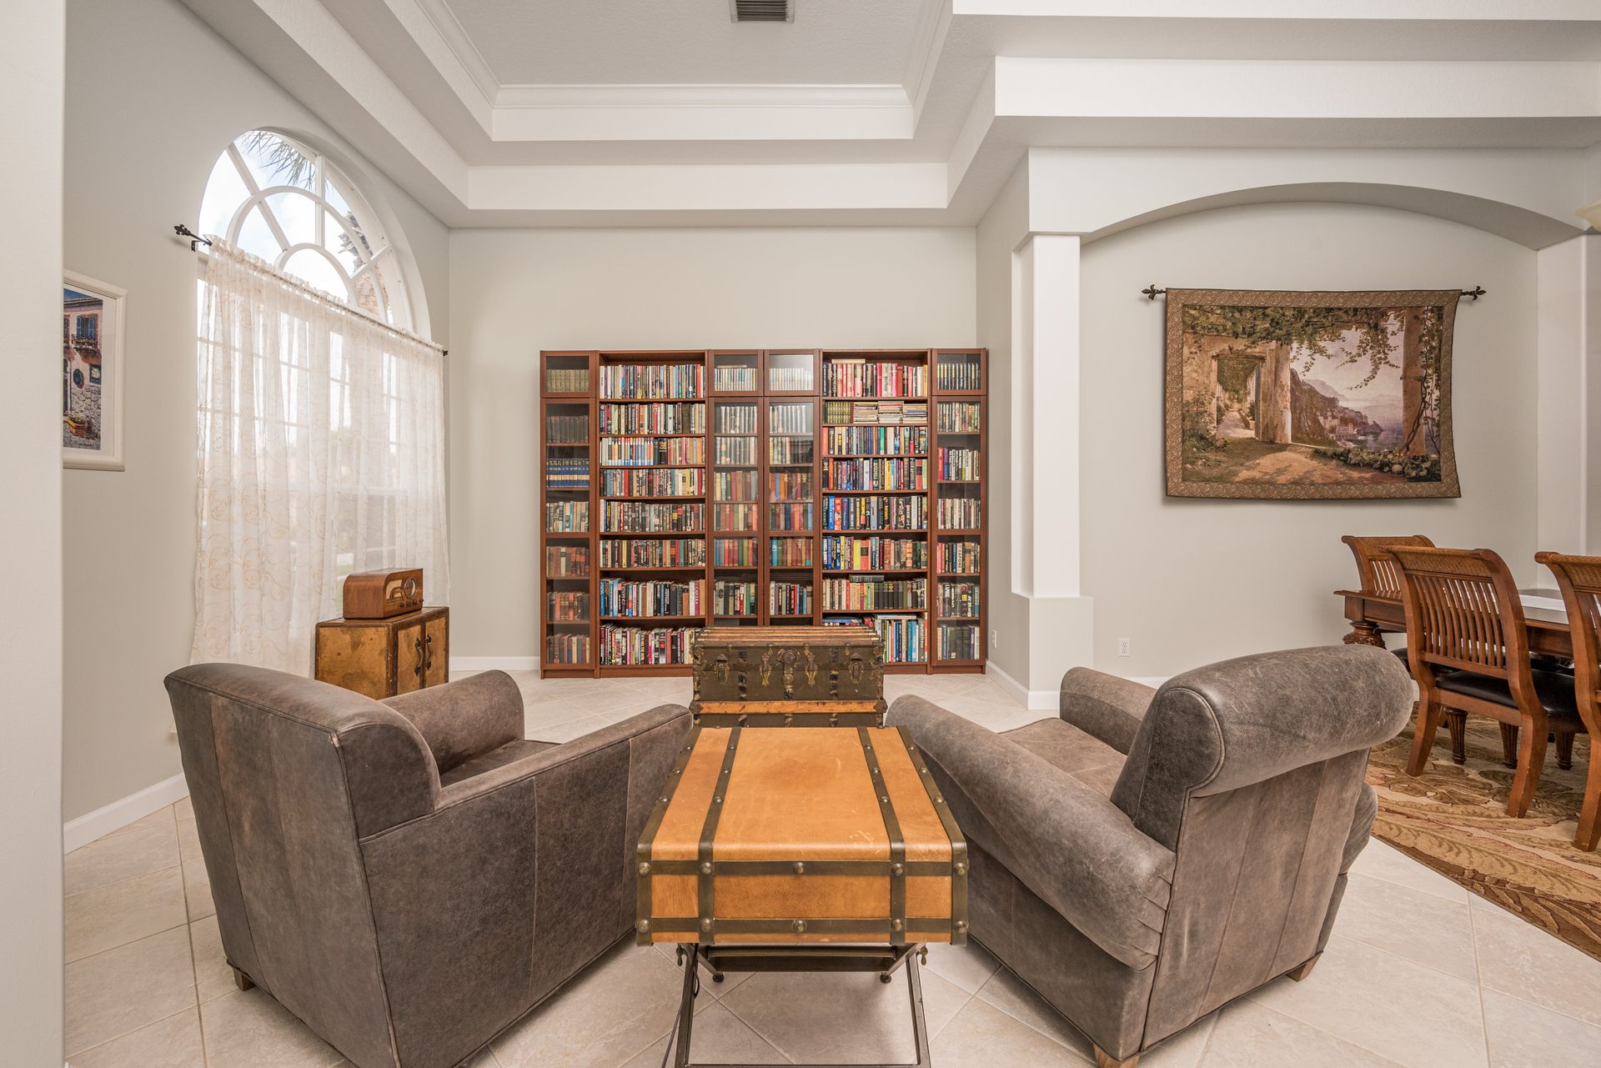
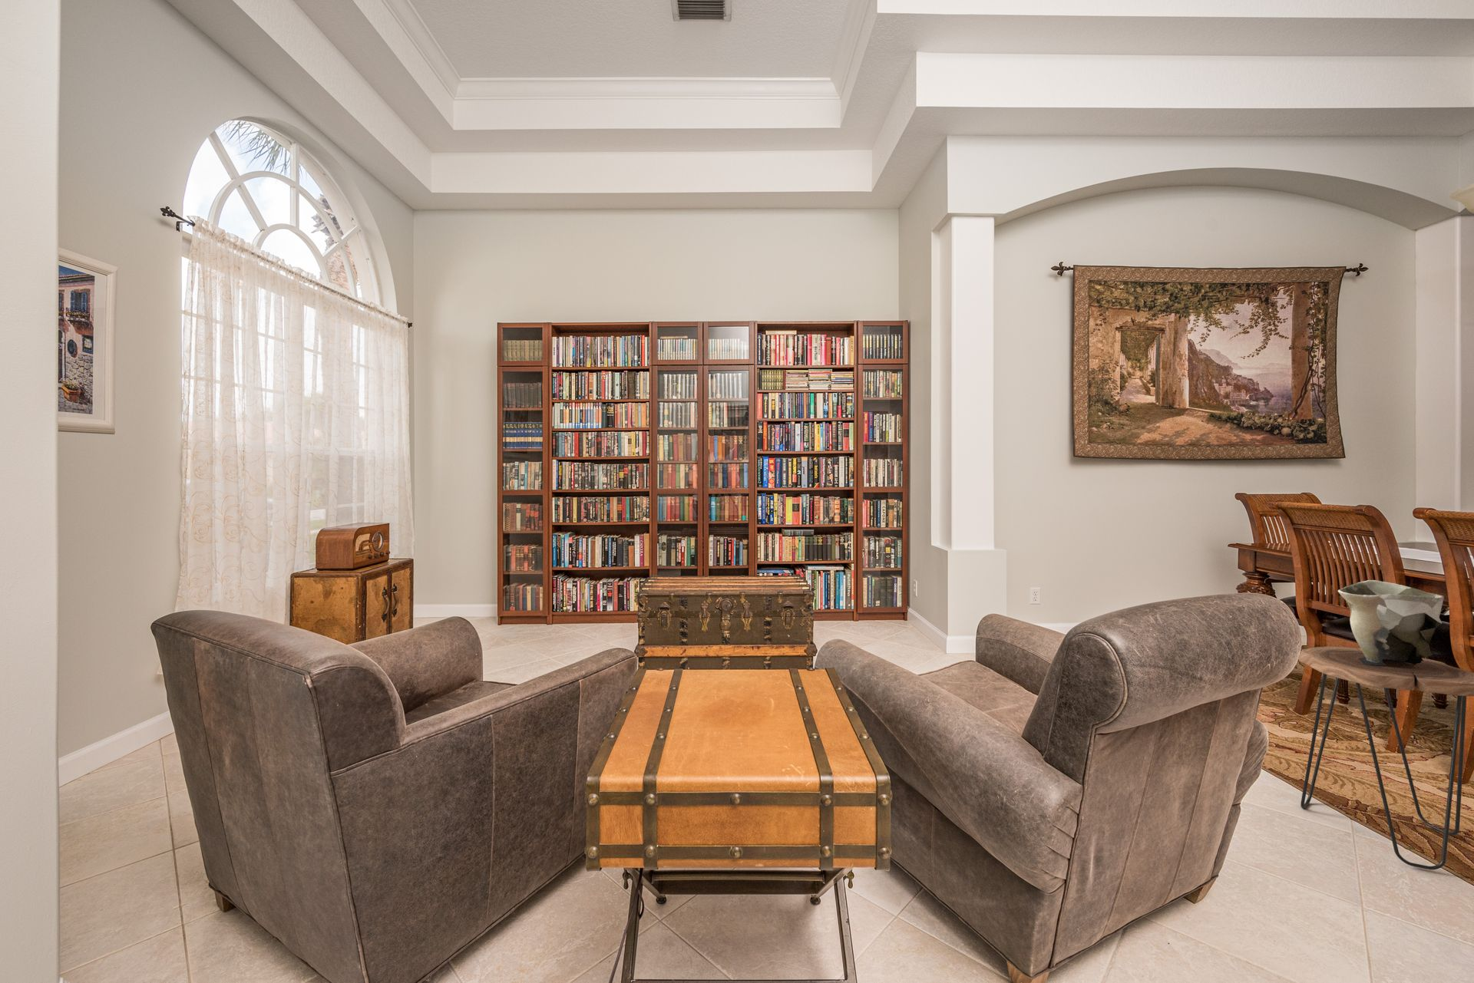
+ side table (1375, 752)
+ vase (1388, 624)
